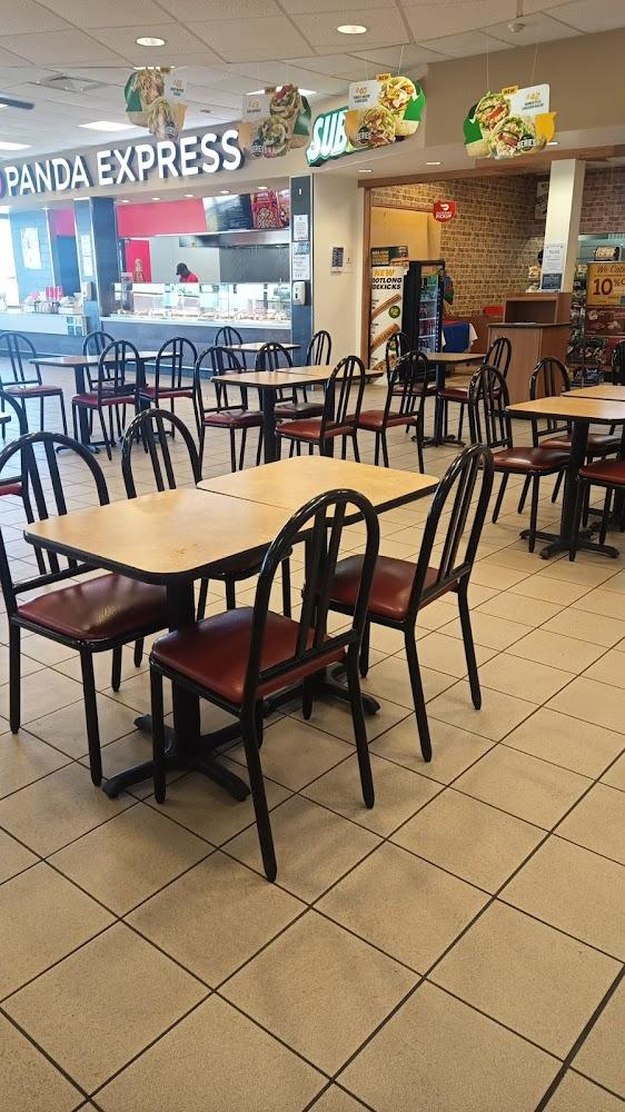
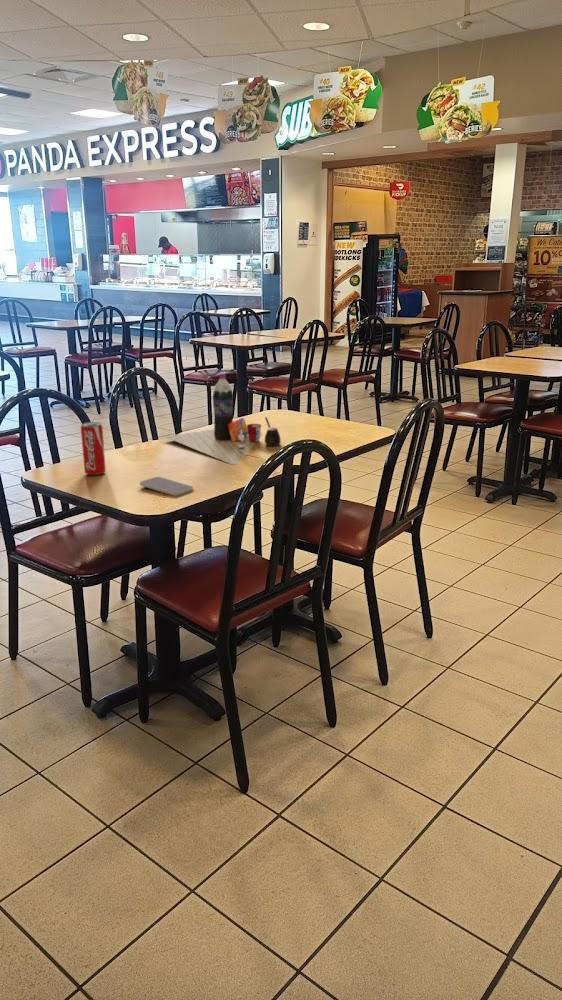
+ smartphone (166, 486)
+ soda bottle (232, 410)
+ beverage can (93, 448)
